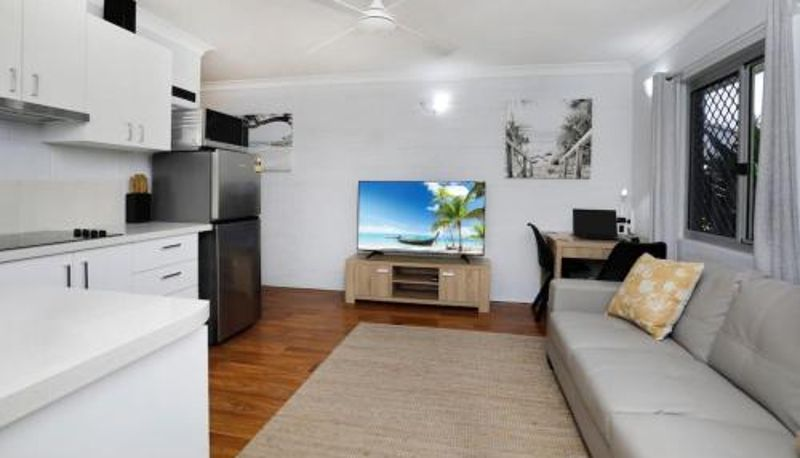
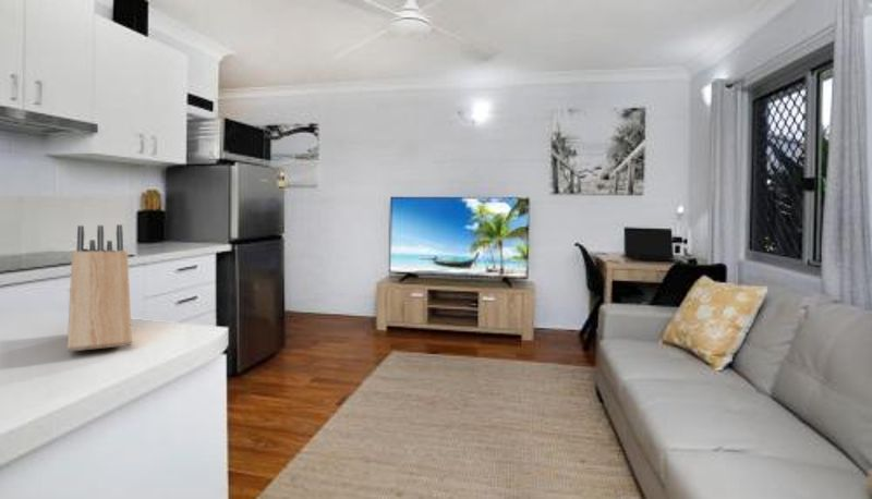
+ knife block (100, 279)
